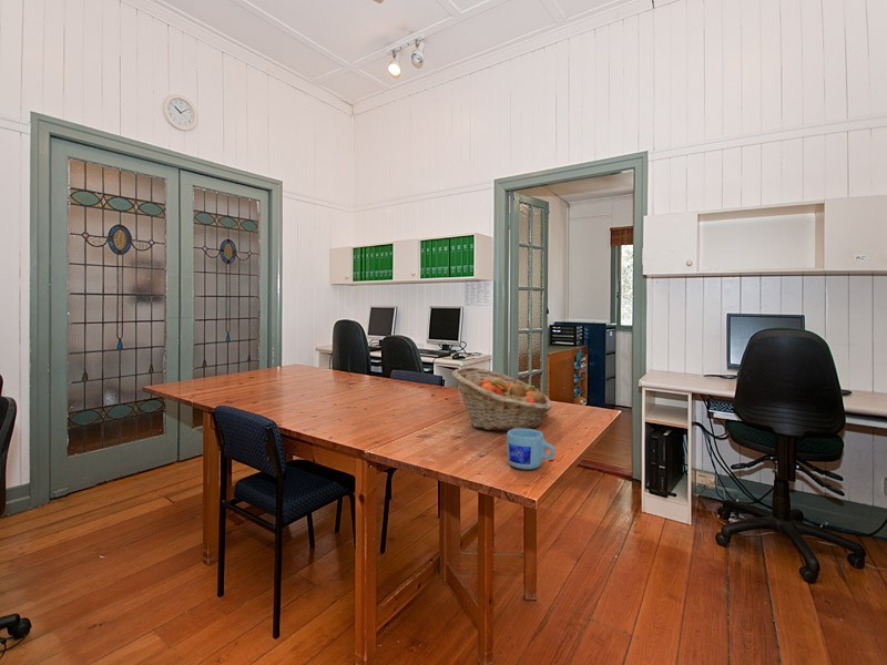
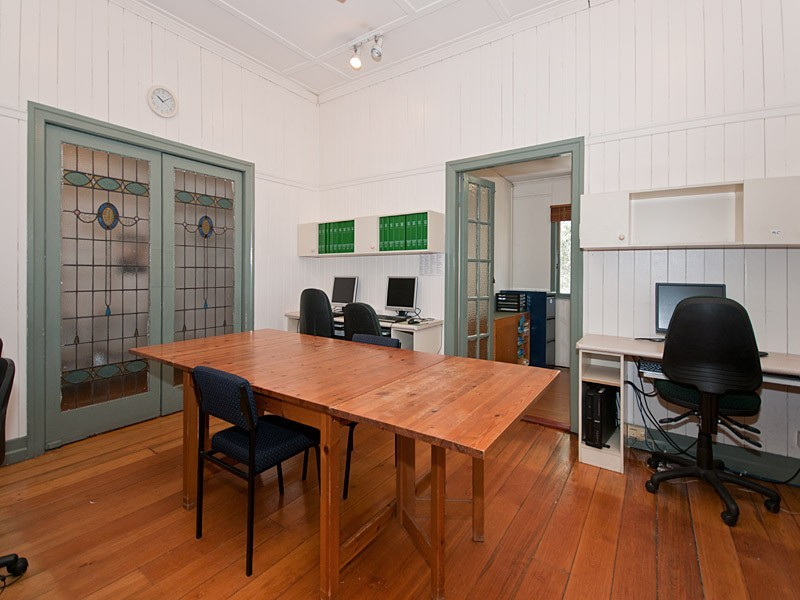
- mug (530, 450)
- fruit basket (501, 395)
